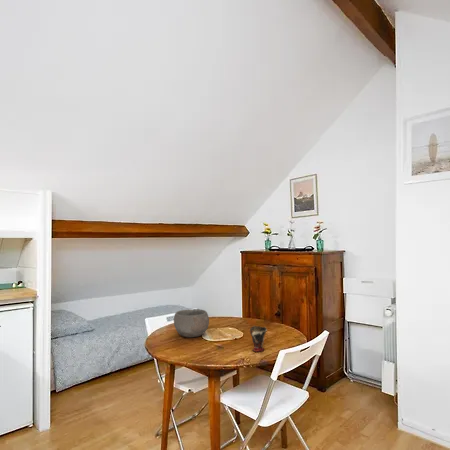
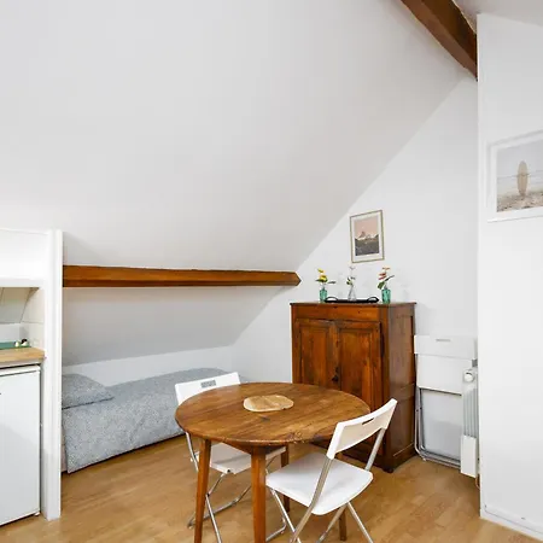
- cup (258, 339)
- bowl (191, 323)
